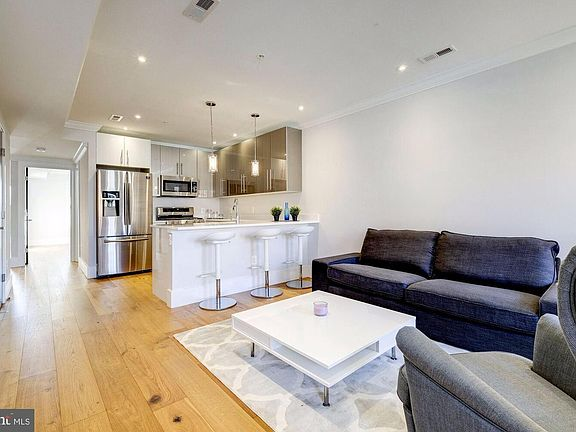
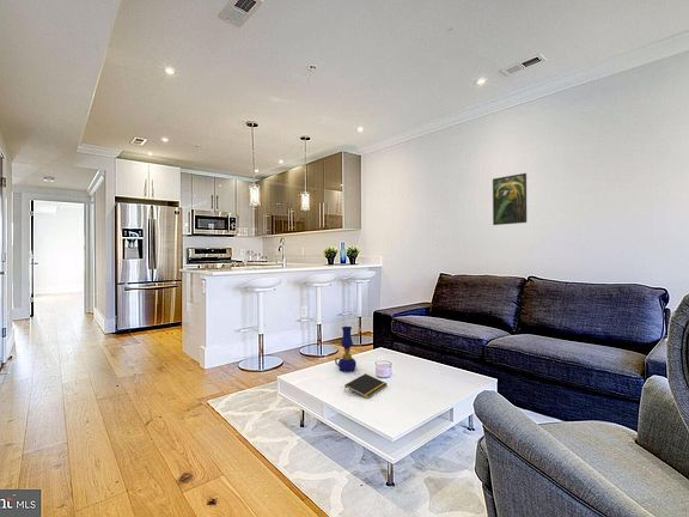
+ notepad (366, 384)
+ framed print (508, 200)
+ oil lamp (344, 347)
